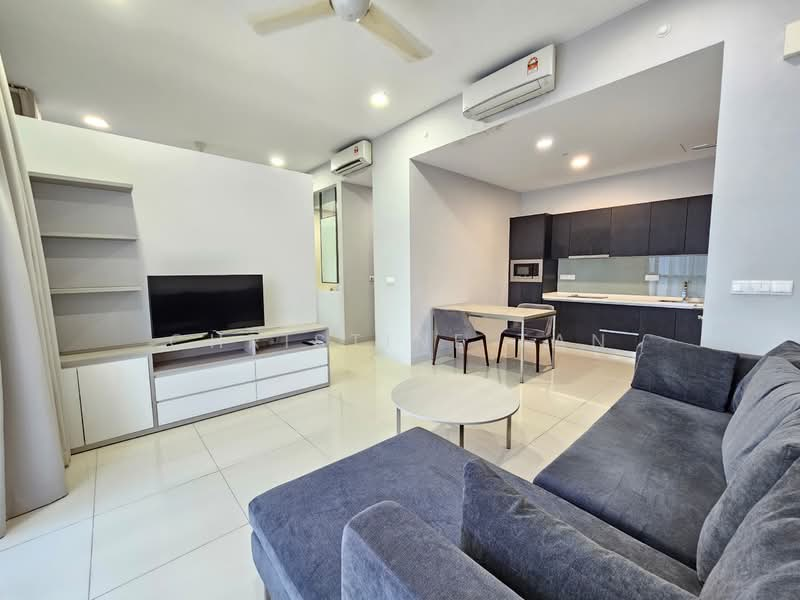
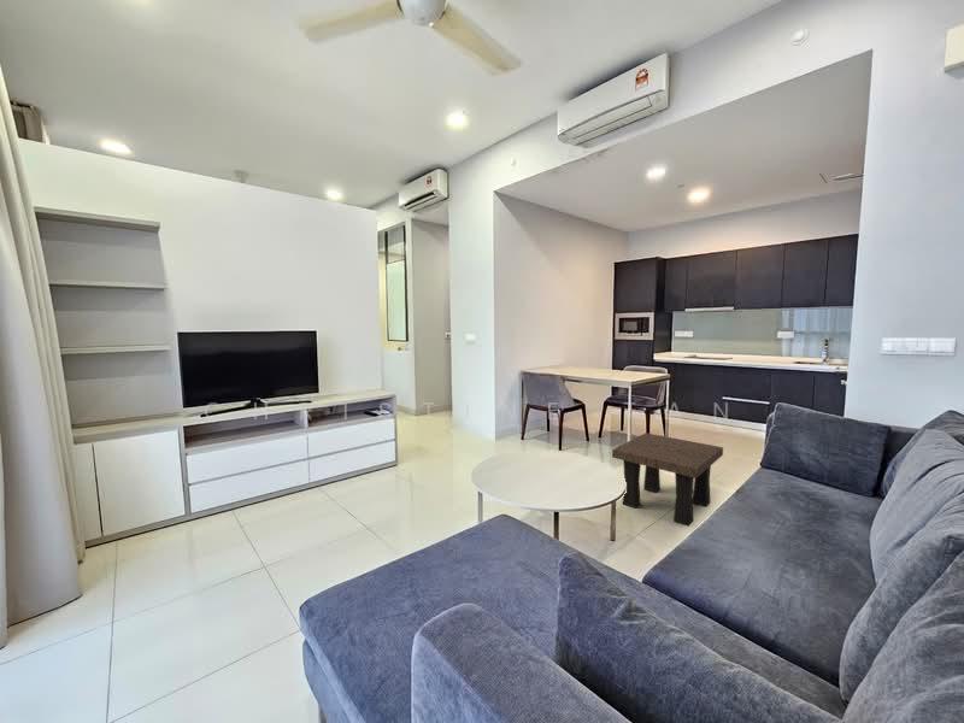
+ side table (666, 470)
